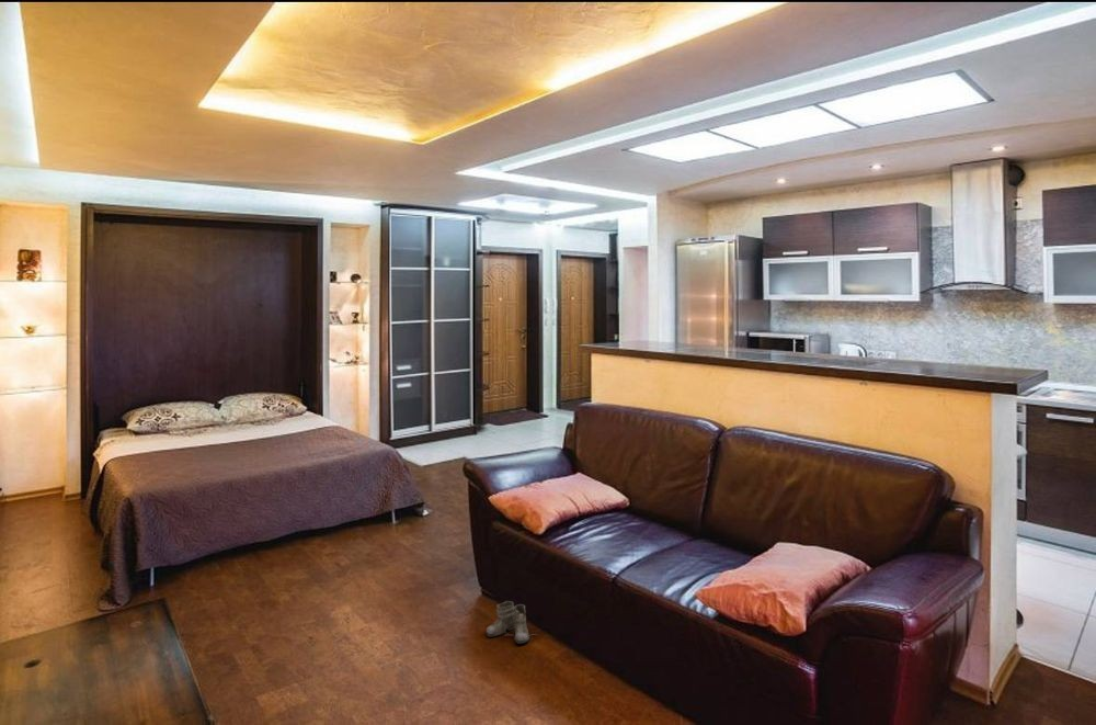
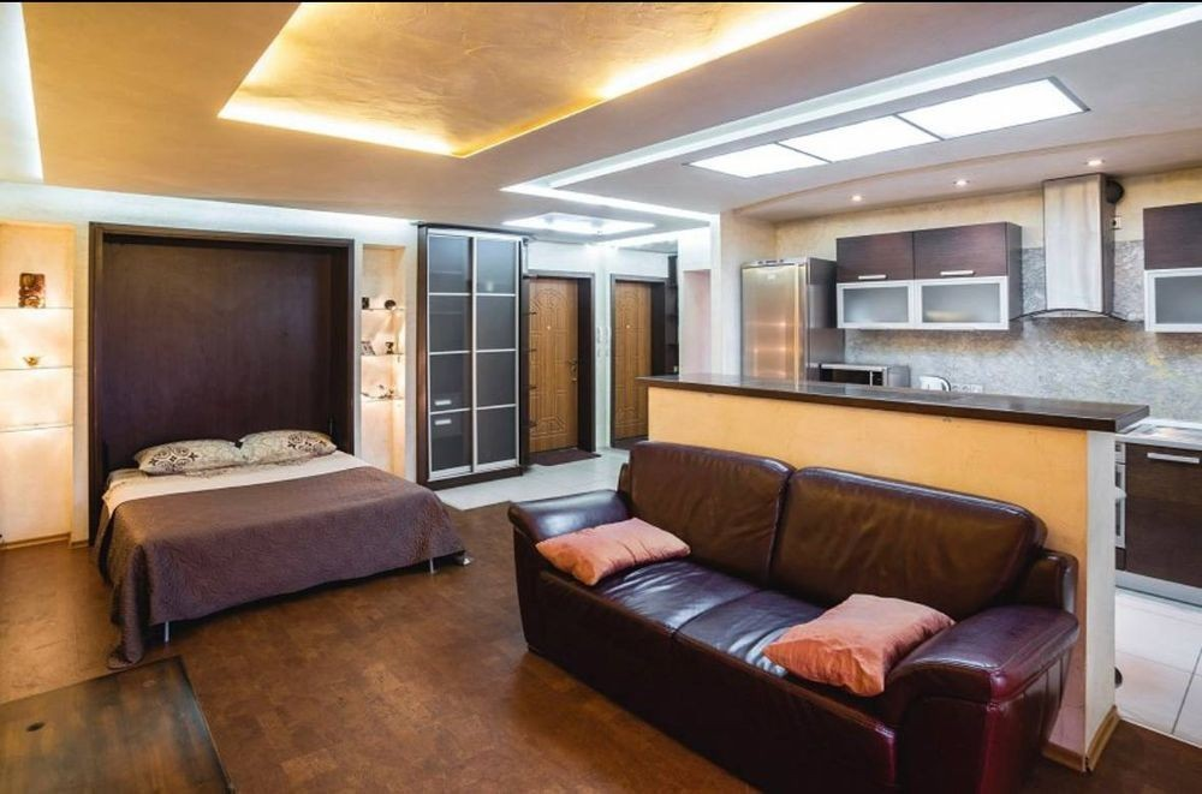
- boots (509, 620)
